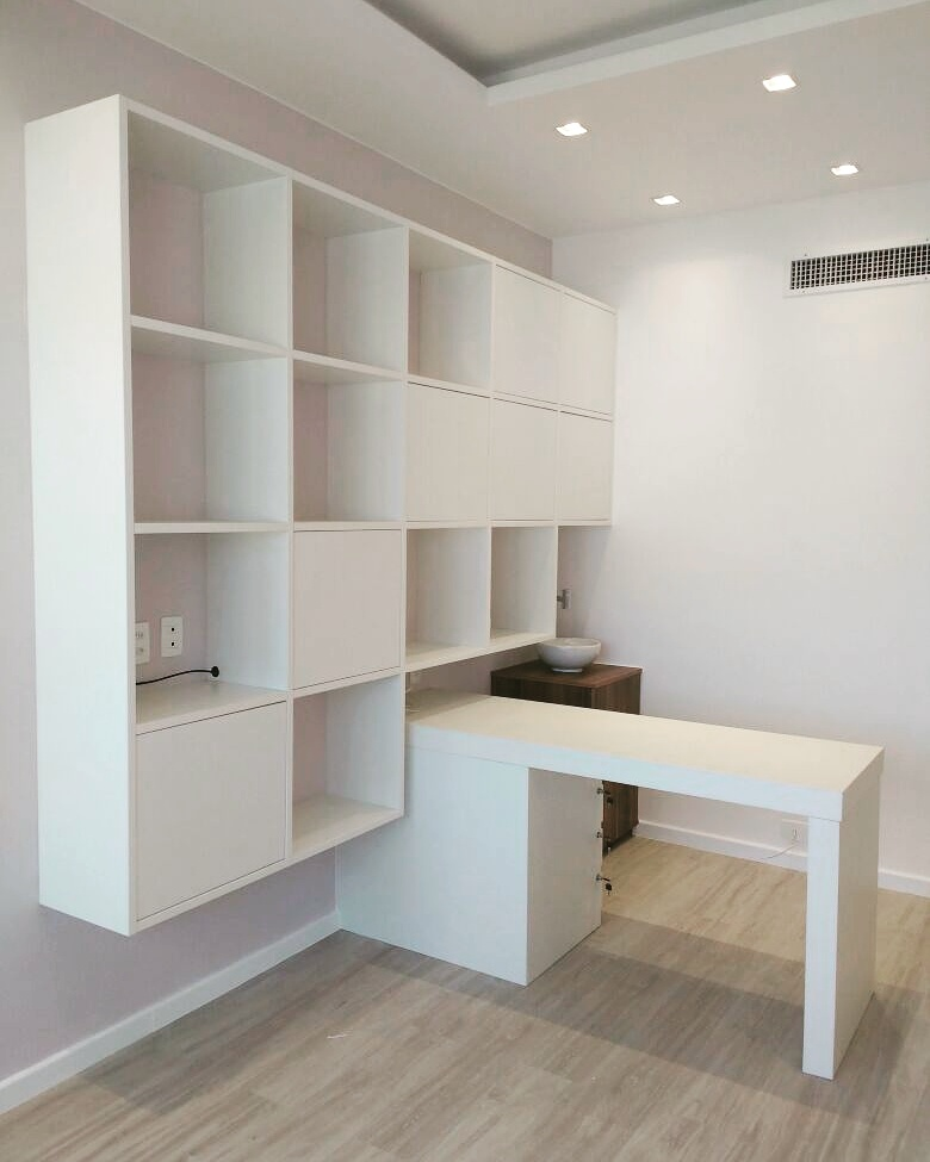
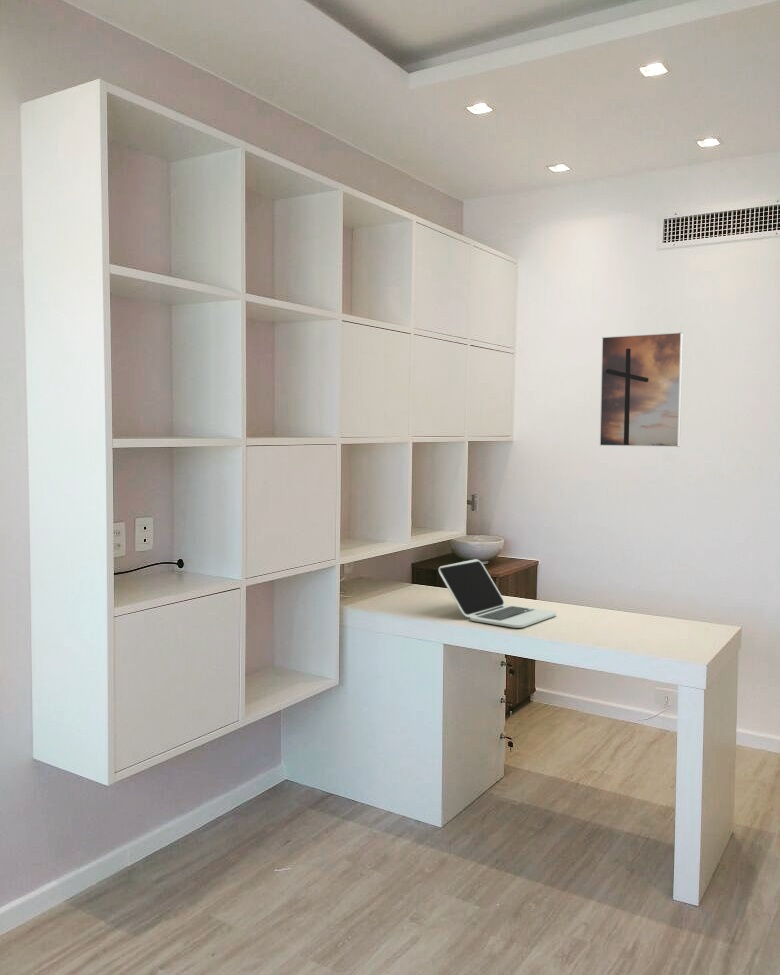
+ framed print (640, 390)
+ laptop (497, 591)
